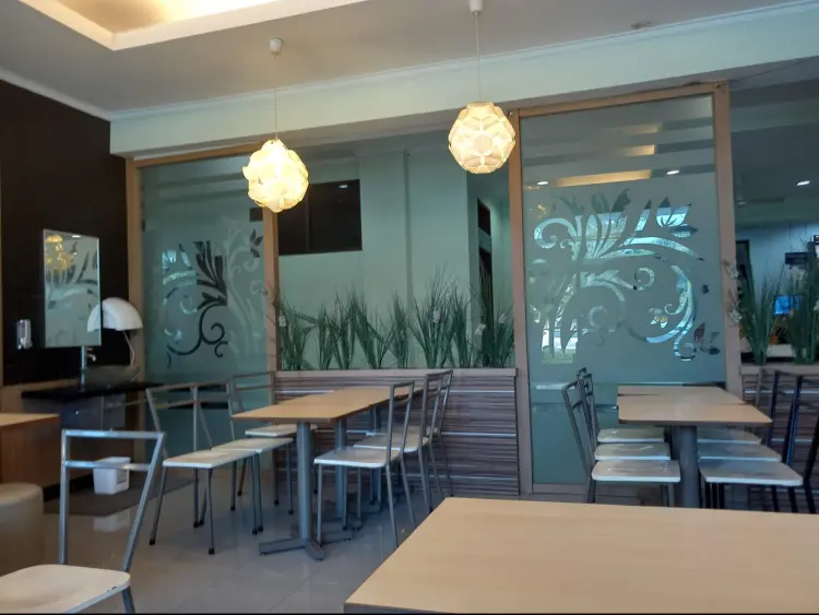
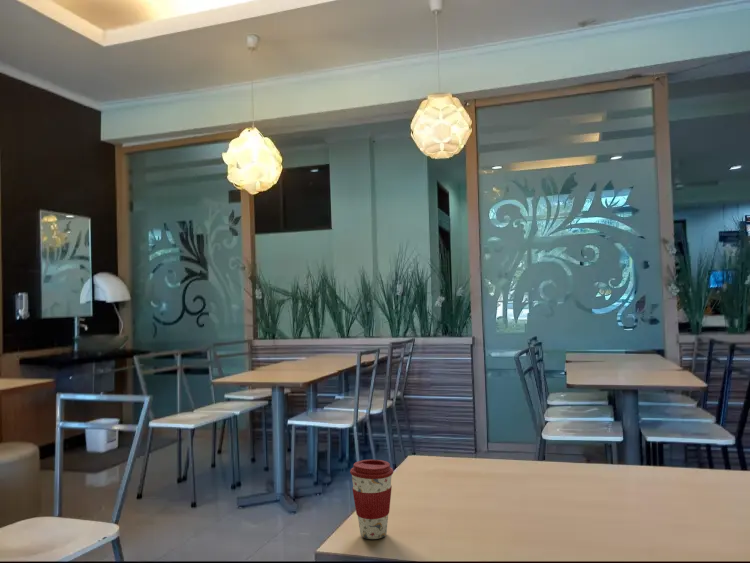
+ coffee cup (372, 498)
